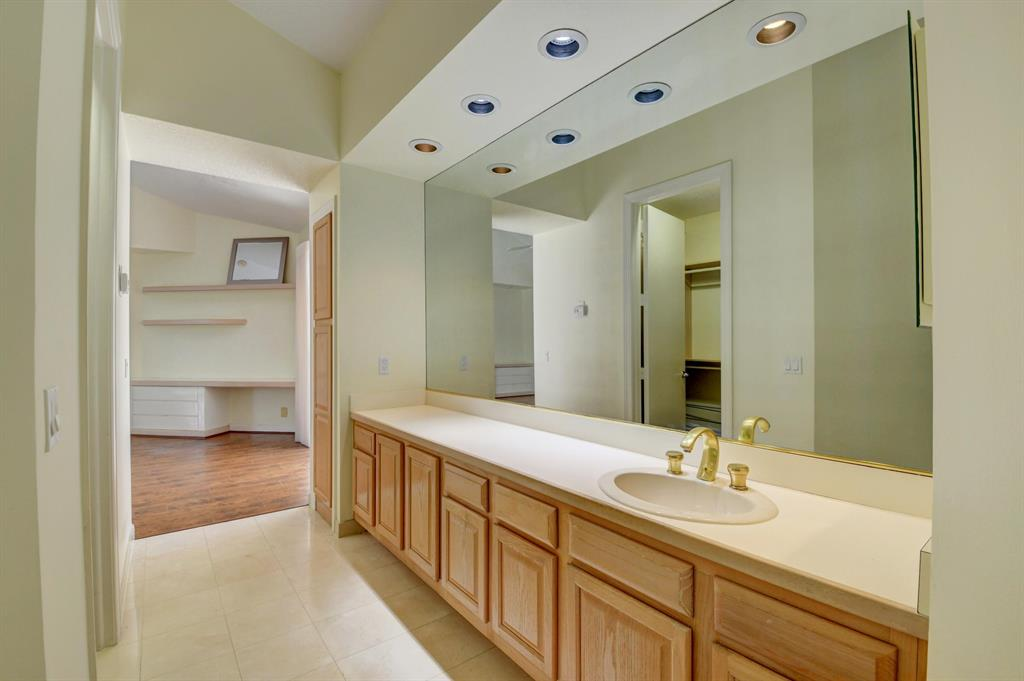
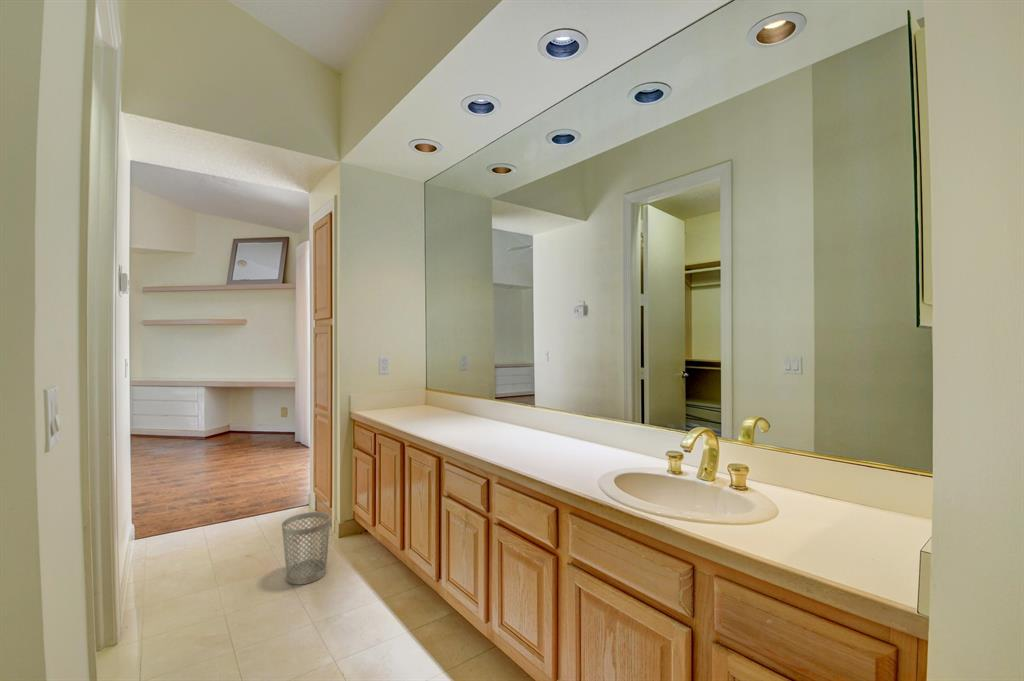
+ wastebasket (307, 548)
